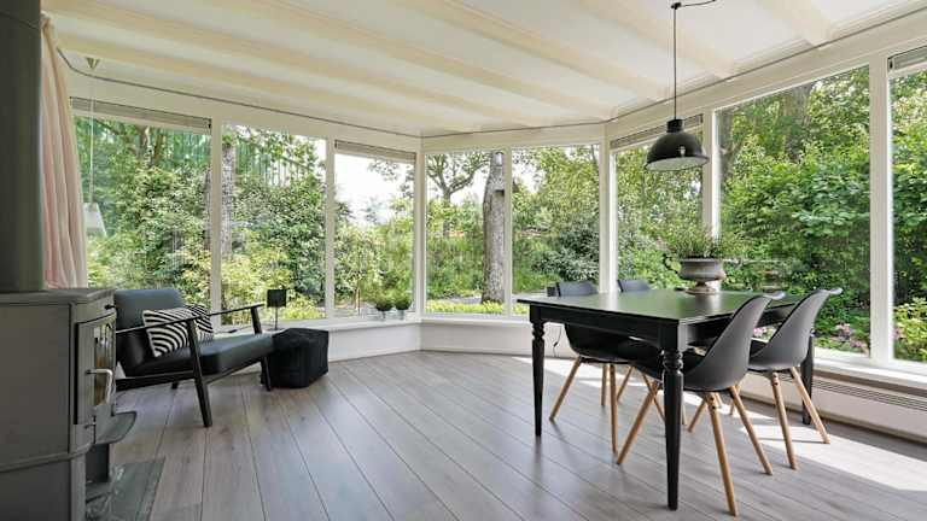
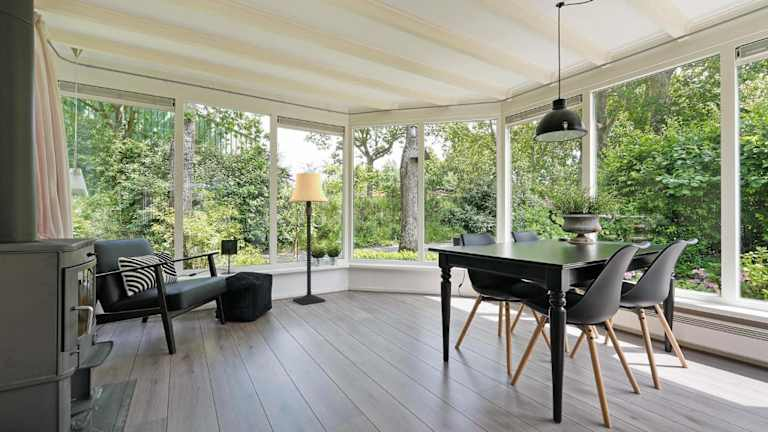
+ lamp (308, 237)
